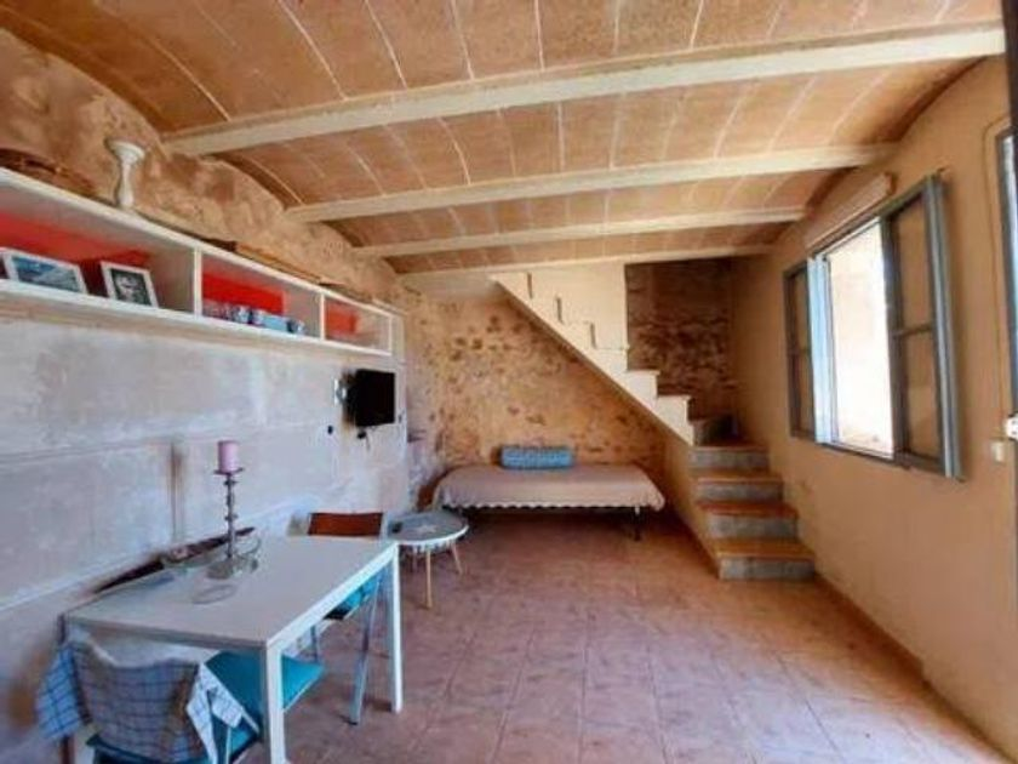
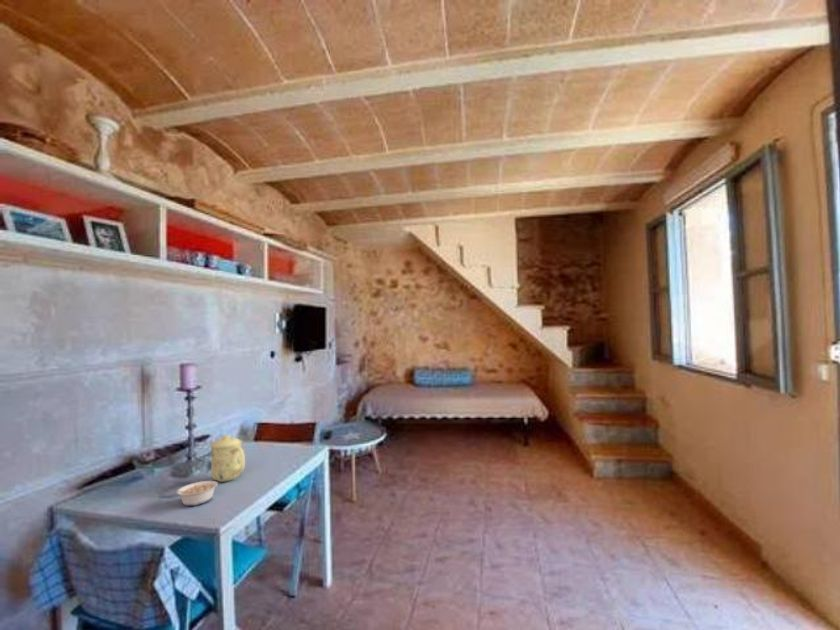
+ legume (196, 493)
+ mug (228, 457)
